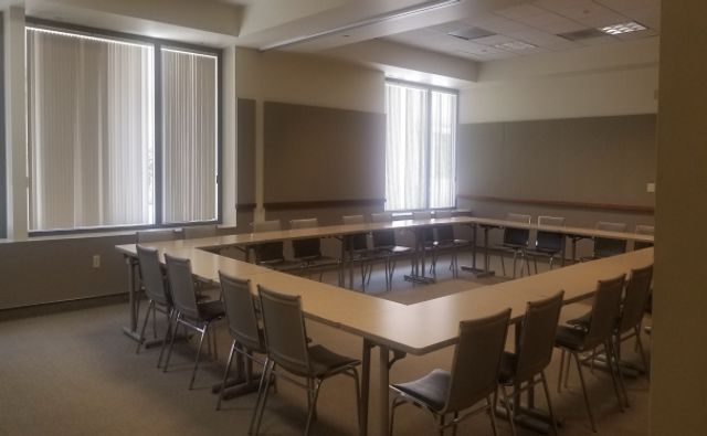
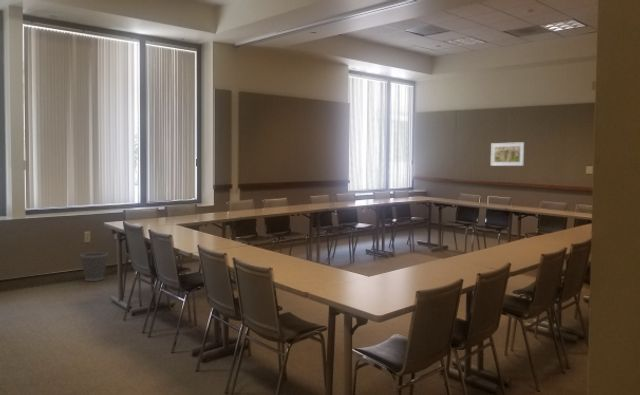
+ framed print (507, 154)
+ wastebasket (94, 266)
